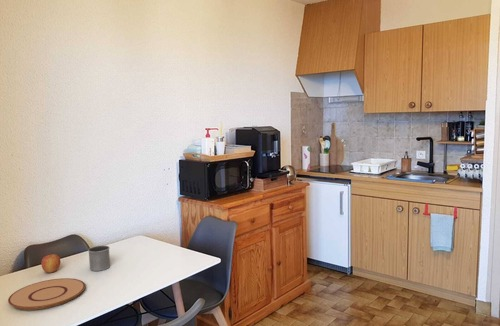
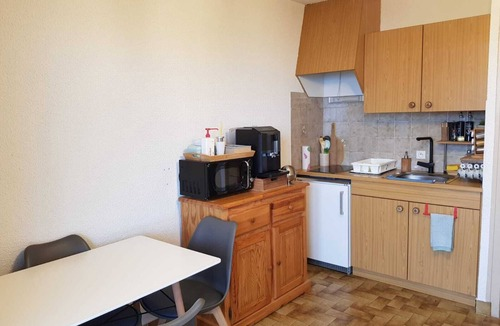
- apple (50, 263)
- mug (97, 257)
- plate (48, 293)
